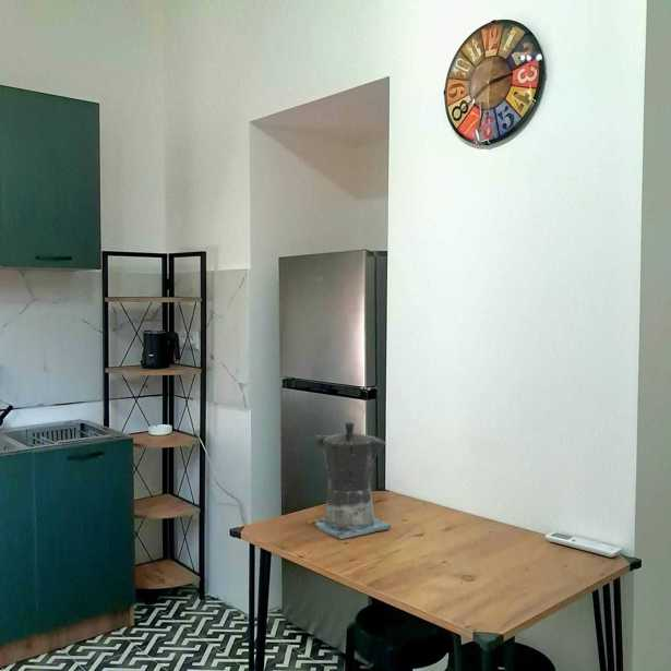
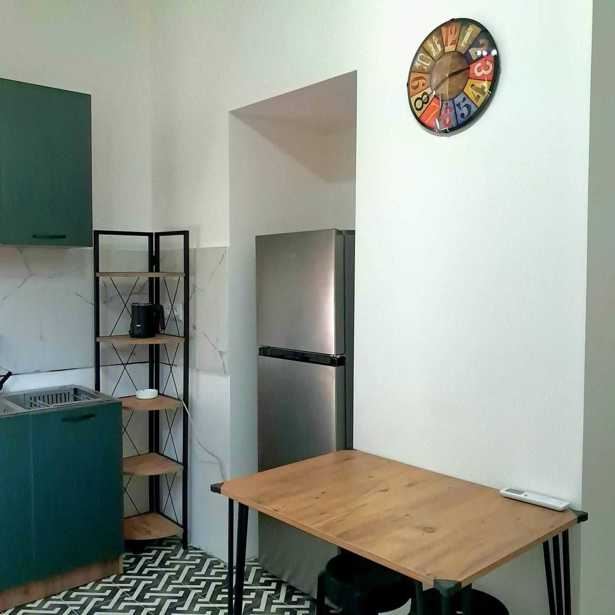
- coffee maker (348, 474)
